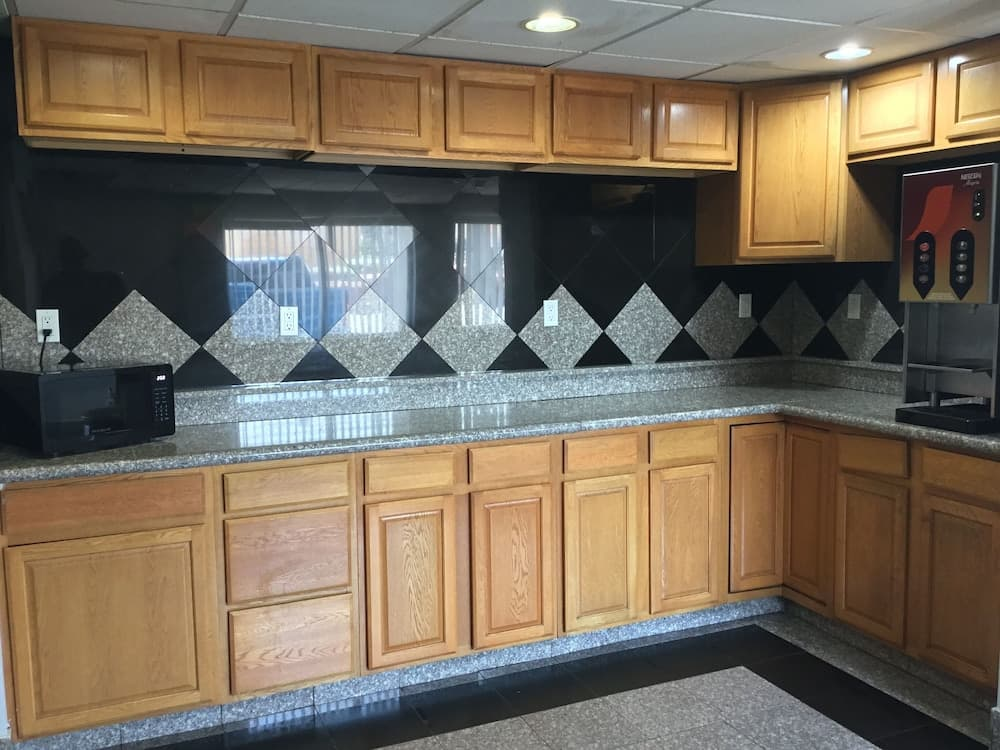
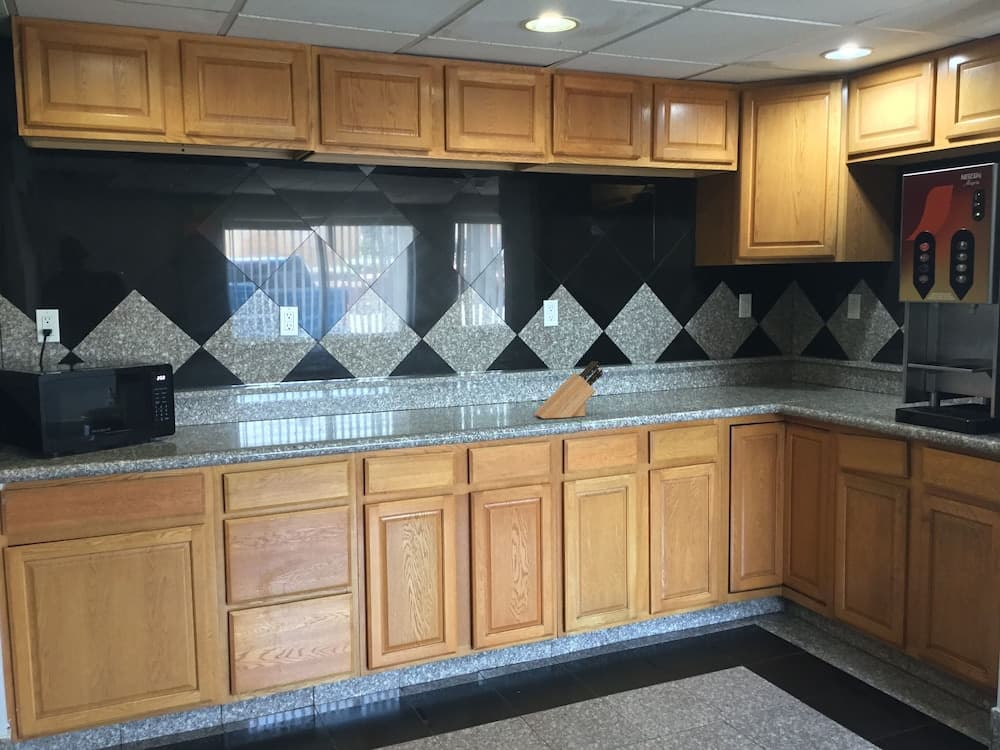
+ knife block (569, 388)
